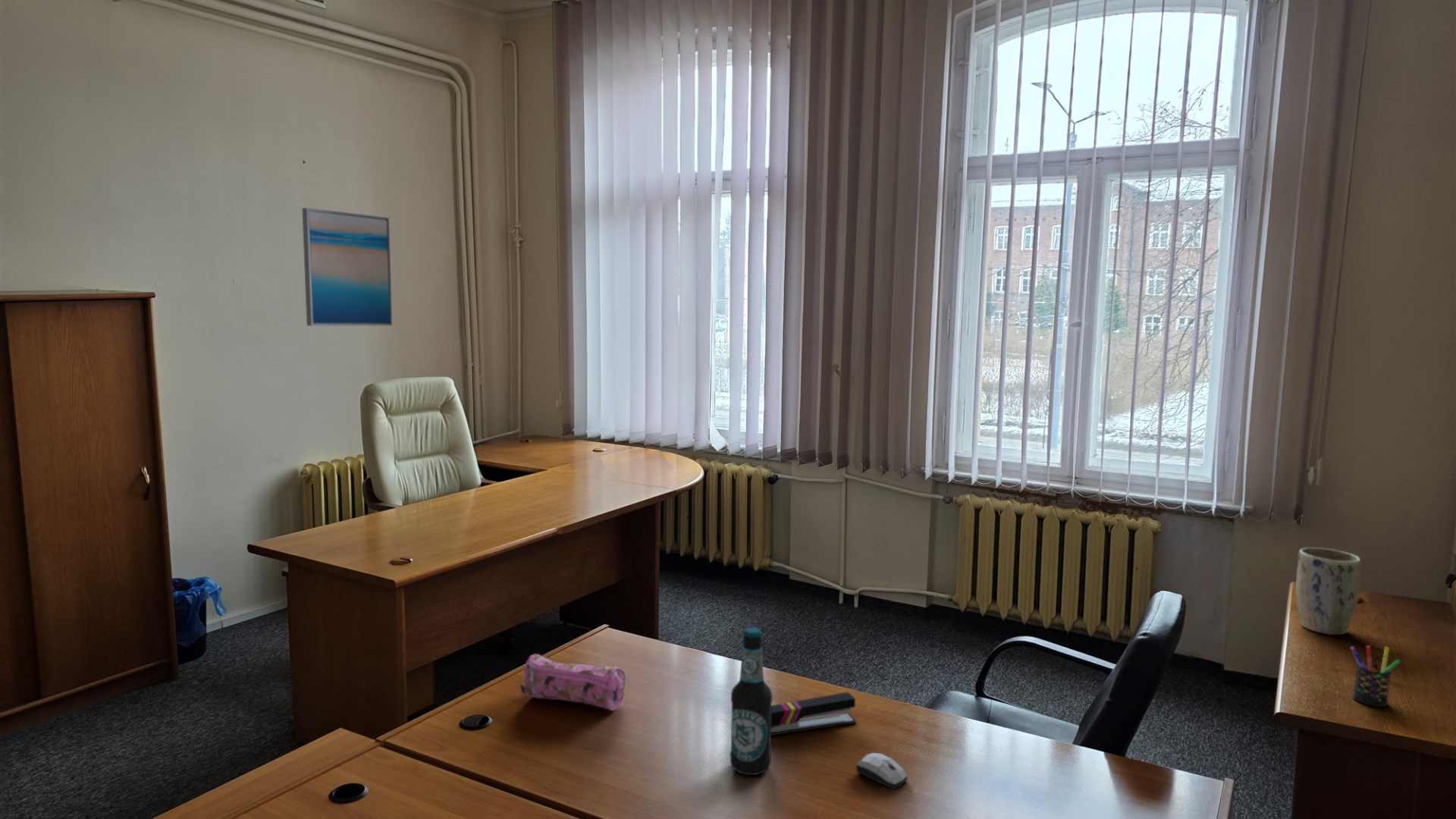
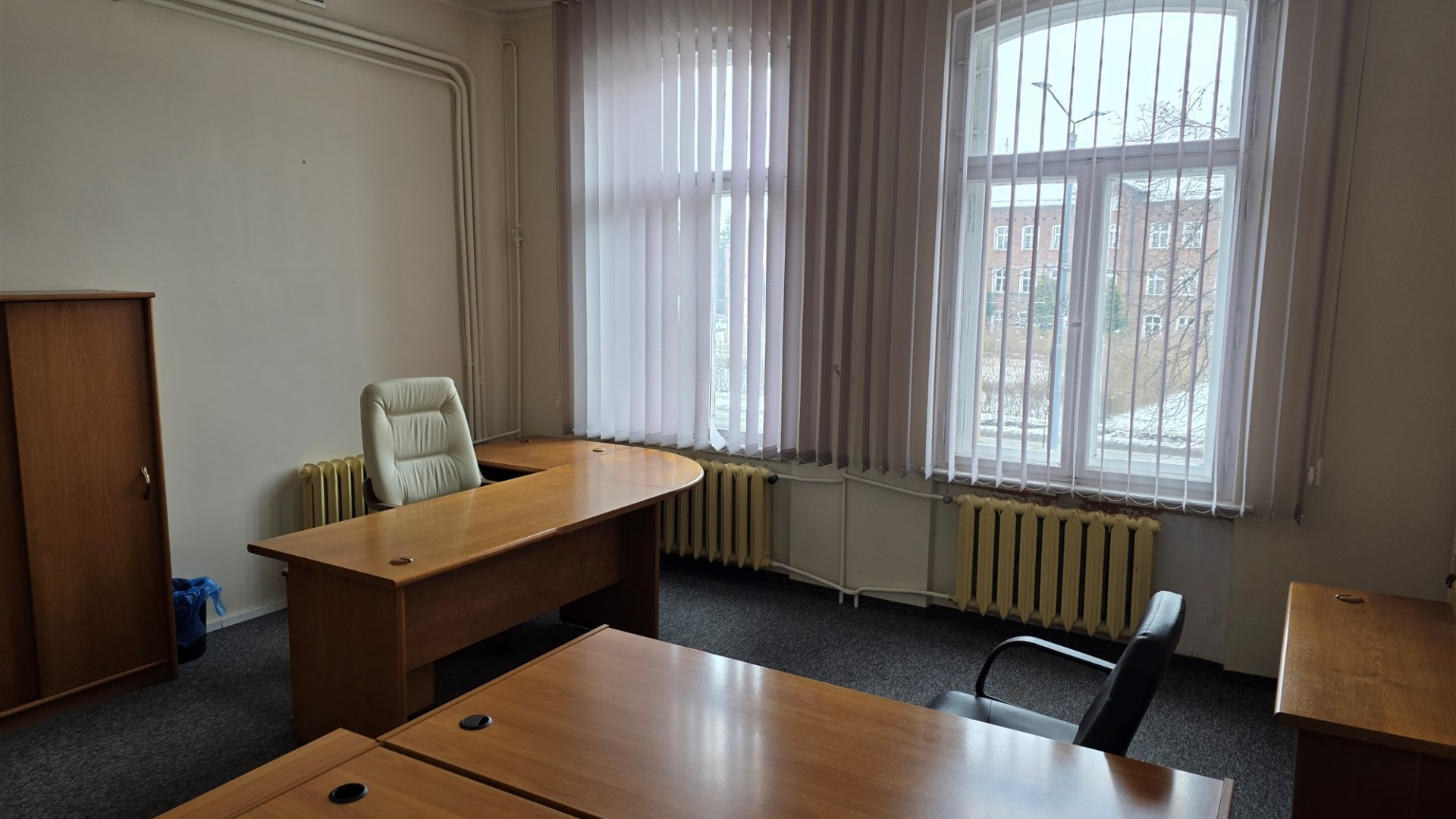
- computer mouse (881, 767)
- pencil case (574, 682)
- stapler (808, 713)
- plant pot (1326, 591)
- bottle (752, 699)
- wall art (349, 269)
- pen holder (1376, 673)
